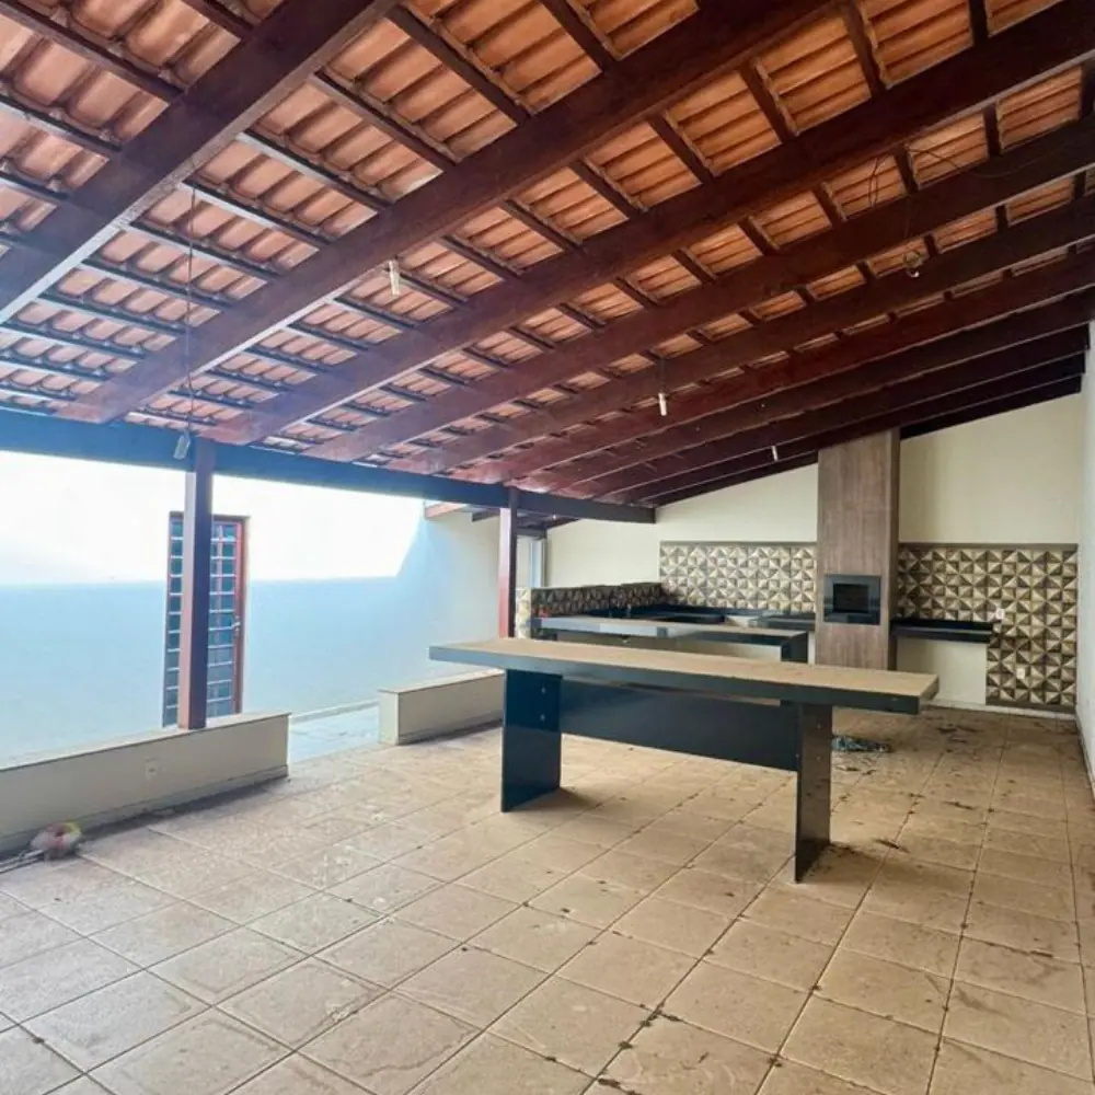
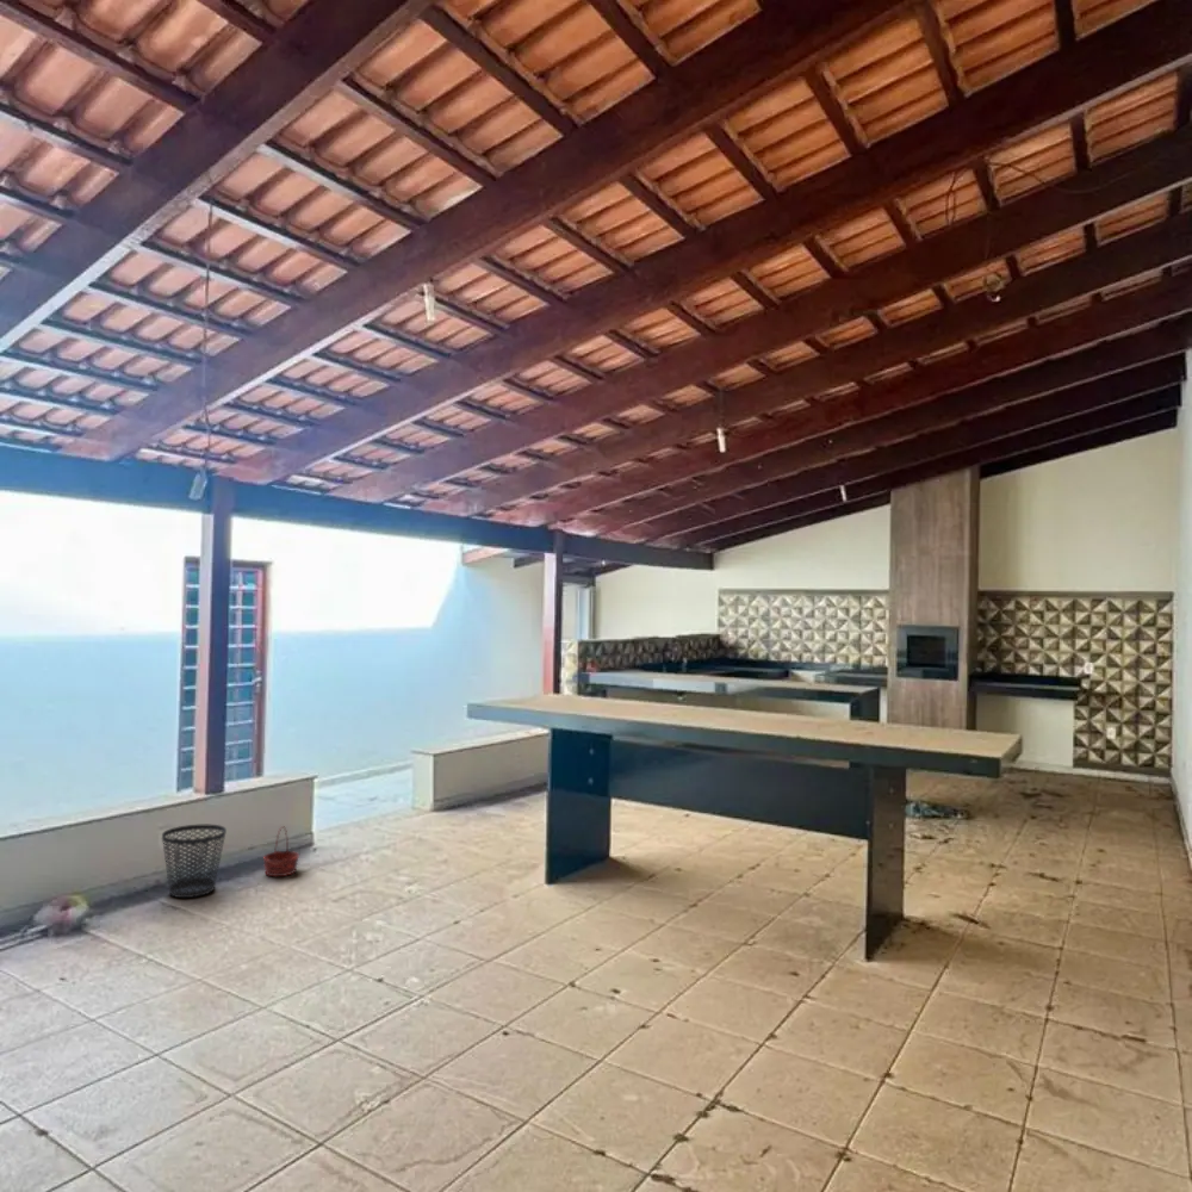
+ wastebasket (193, 862)
+ basket (281, 851)
